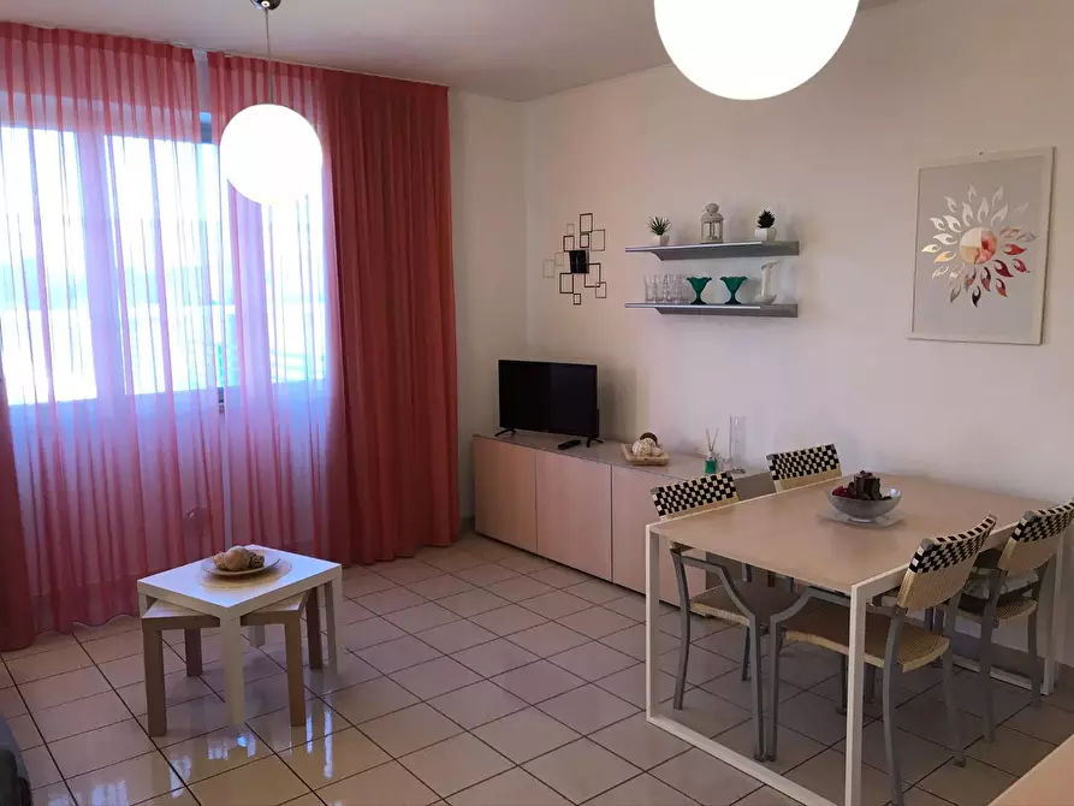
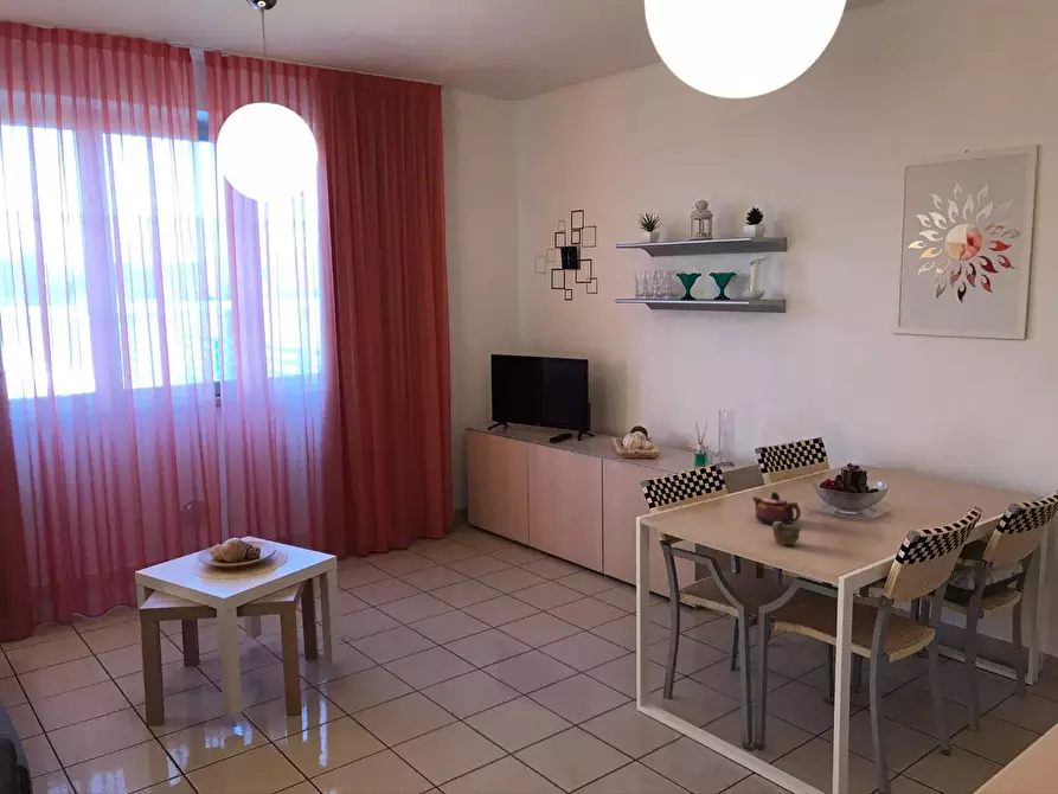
+ teapot (775, 507)
+ cup (783, 531)
